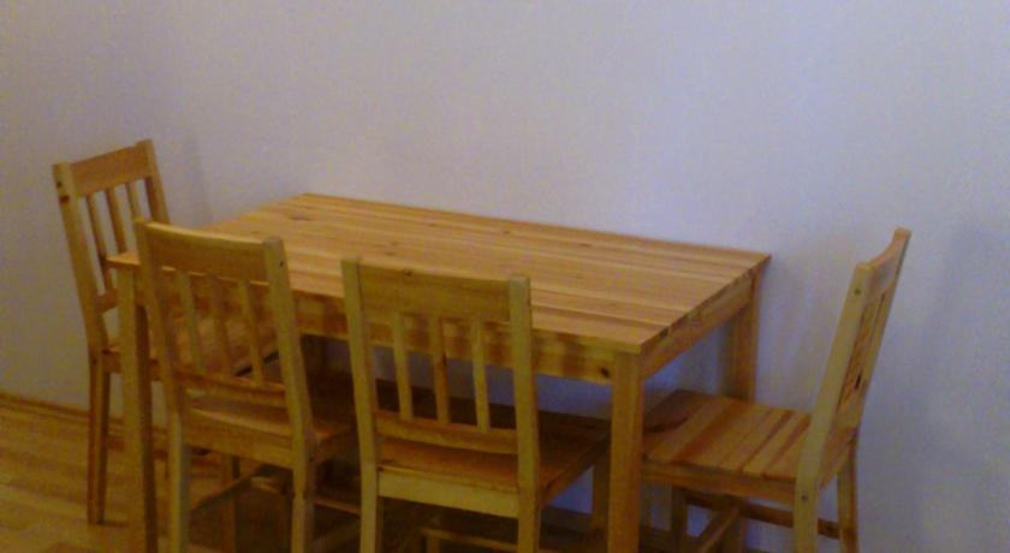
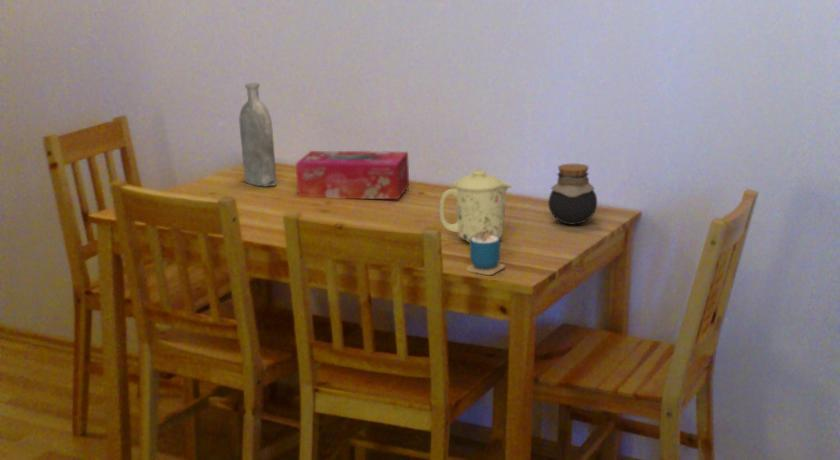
+ jar (573, 194)
+ bottle (256, 134)
+ cup (484, 243)
+ mug (475, 206)
+ tissue box (353, 174)
